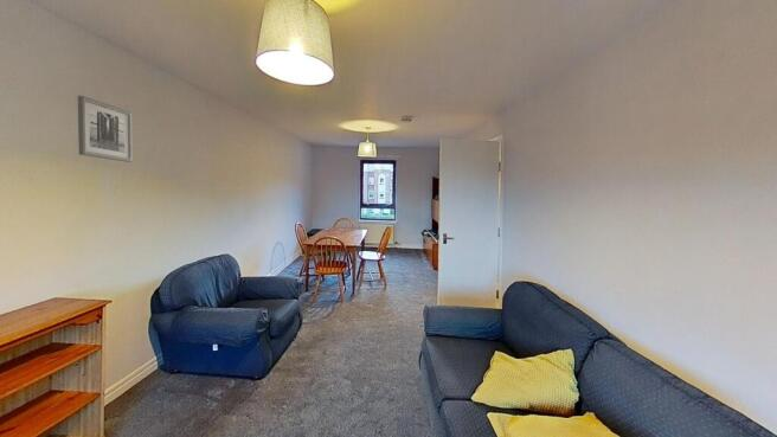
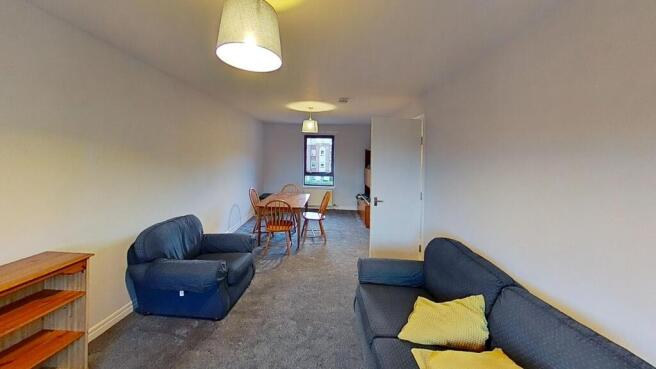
- wall art (107, 131)
